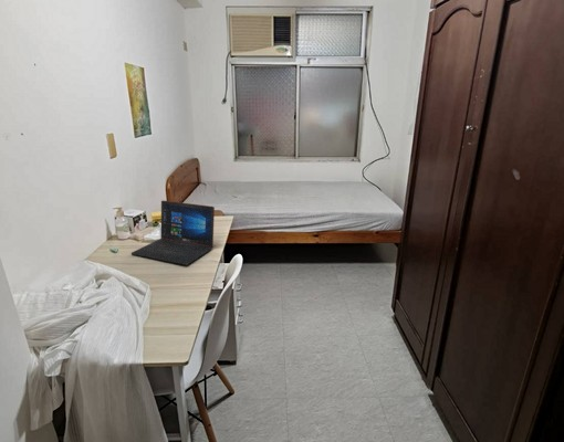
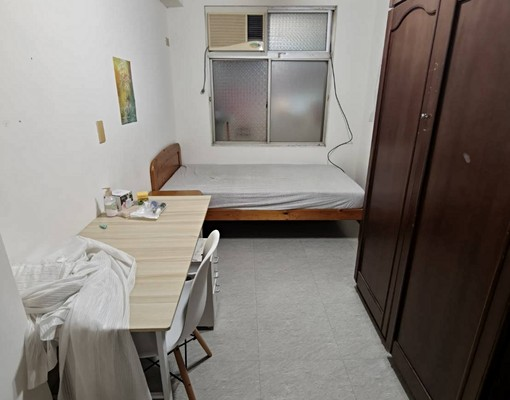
- laptop (173, 230)
